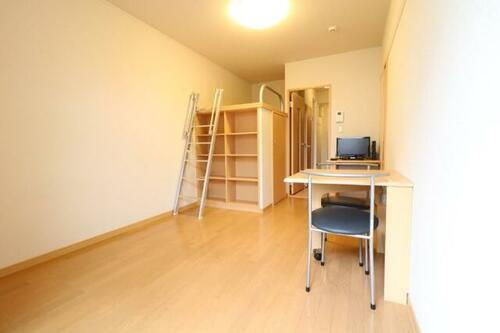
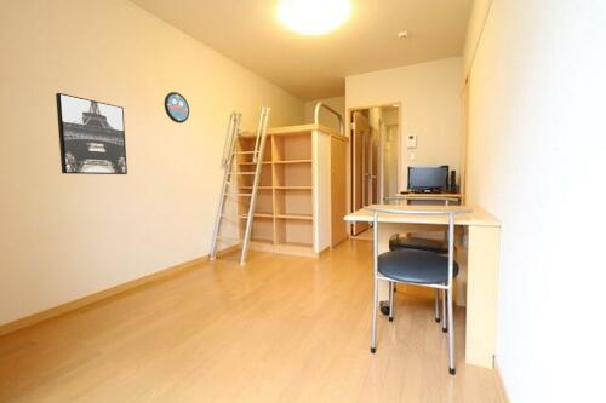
+ wall clock (177, 108)
+ wall art (95, 137)
